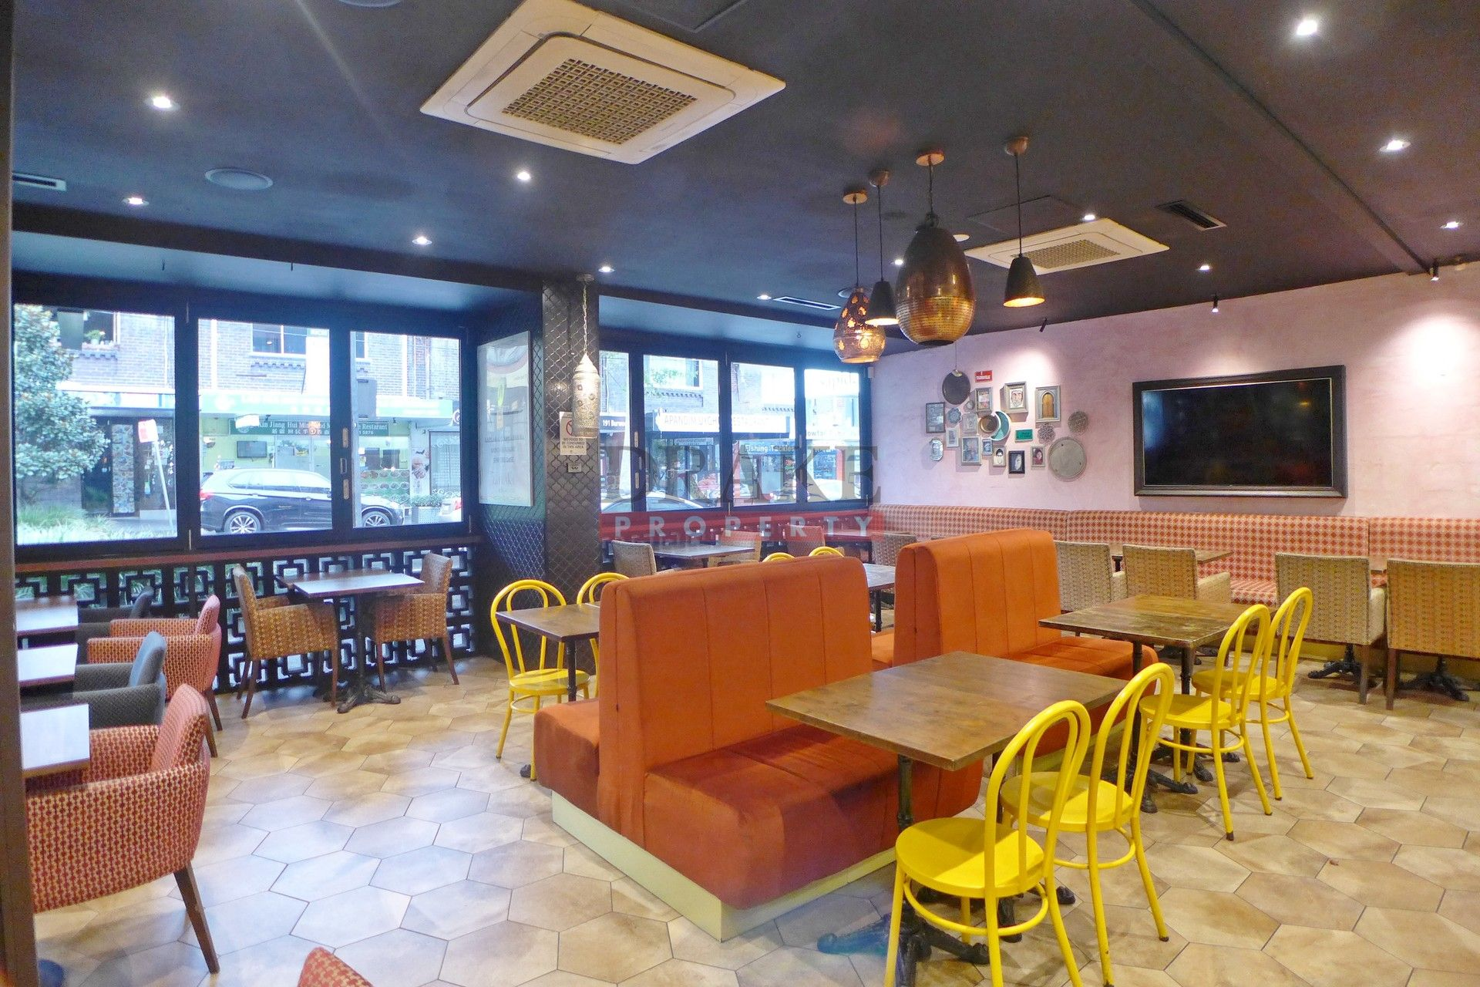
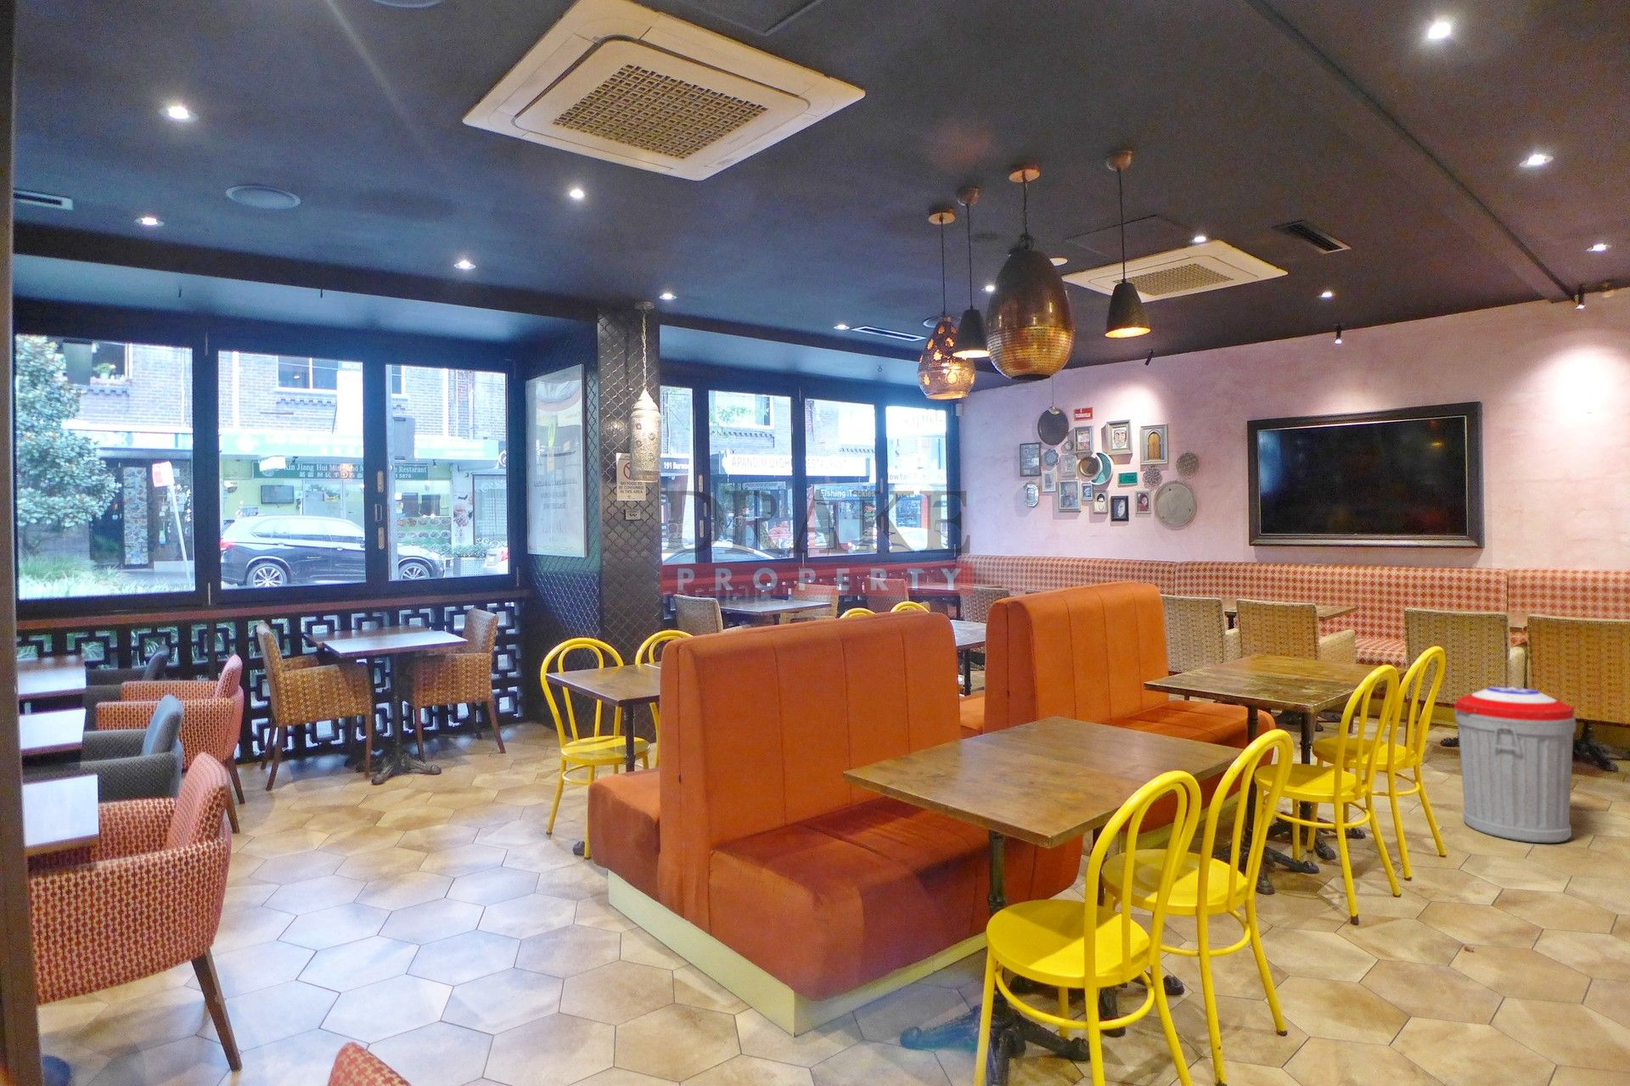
+ trash can (1514, 759)
